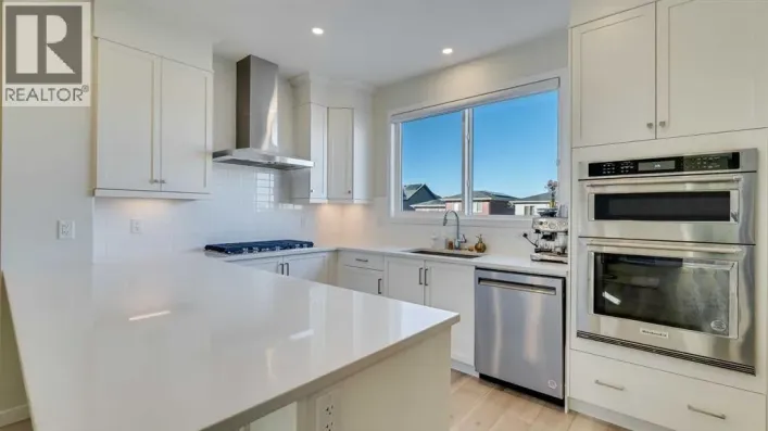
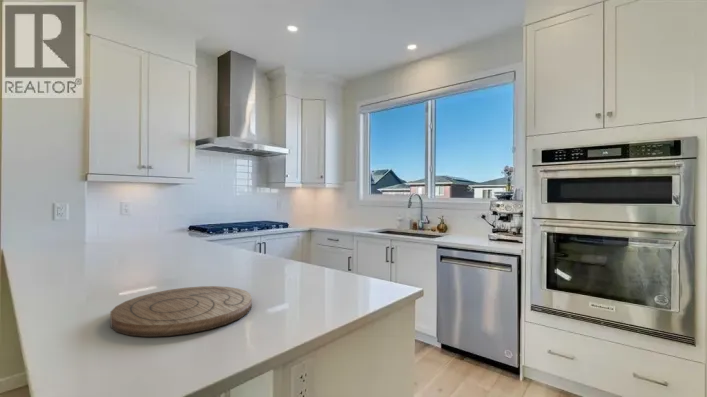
+ cutting board (186, 306)
